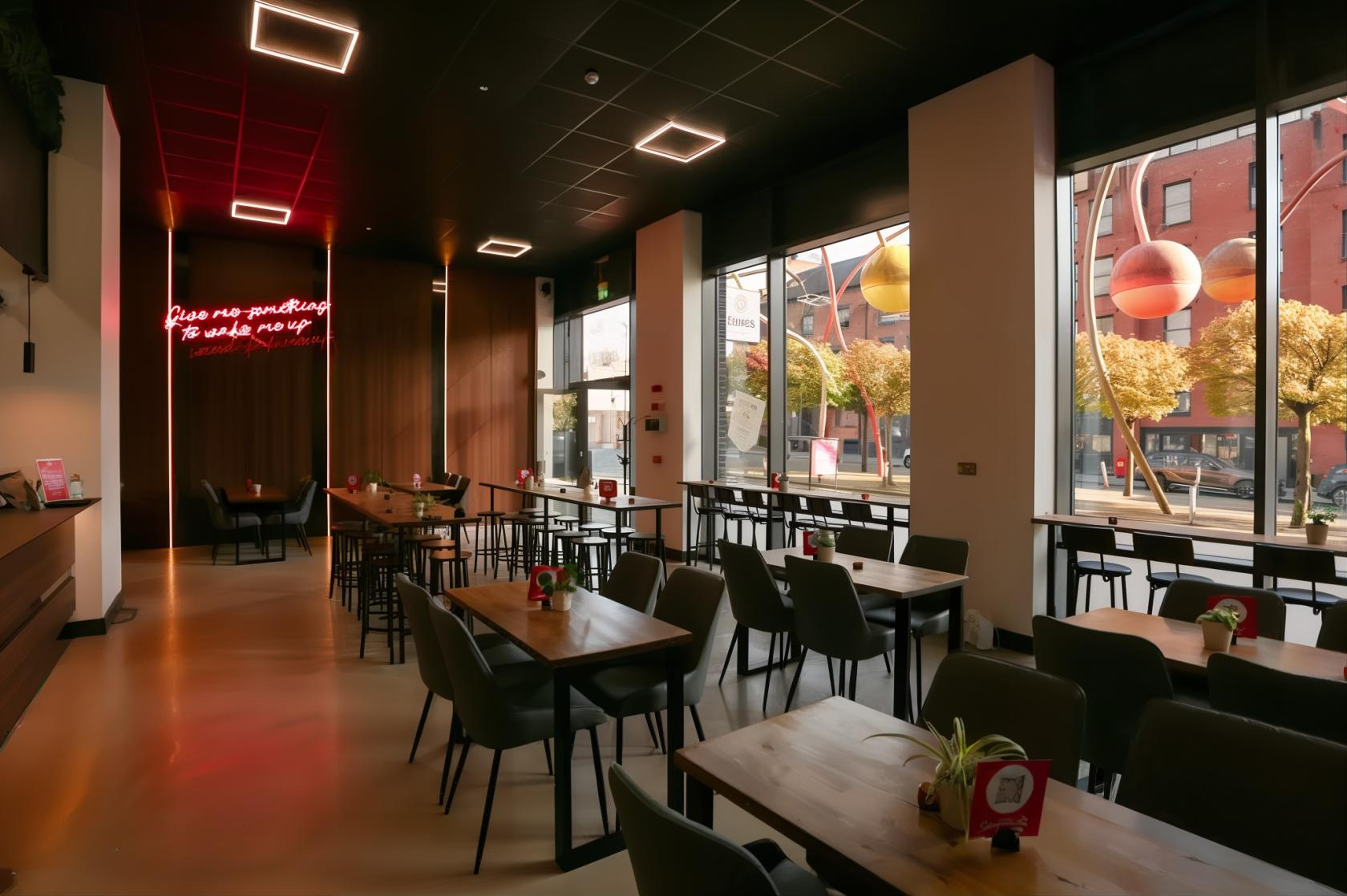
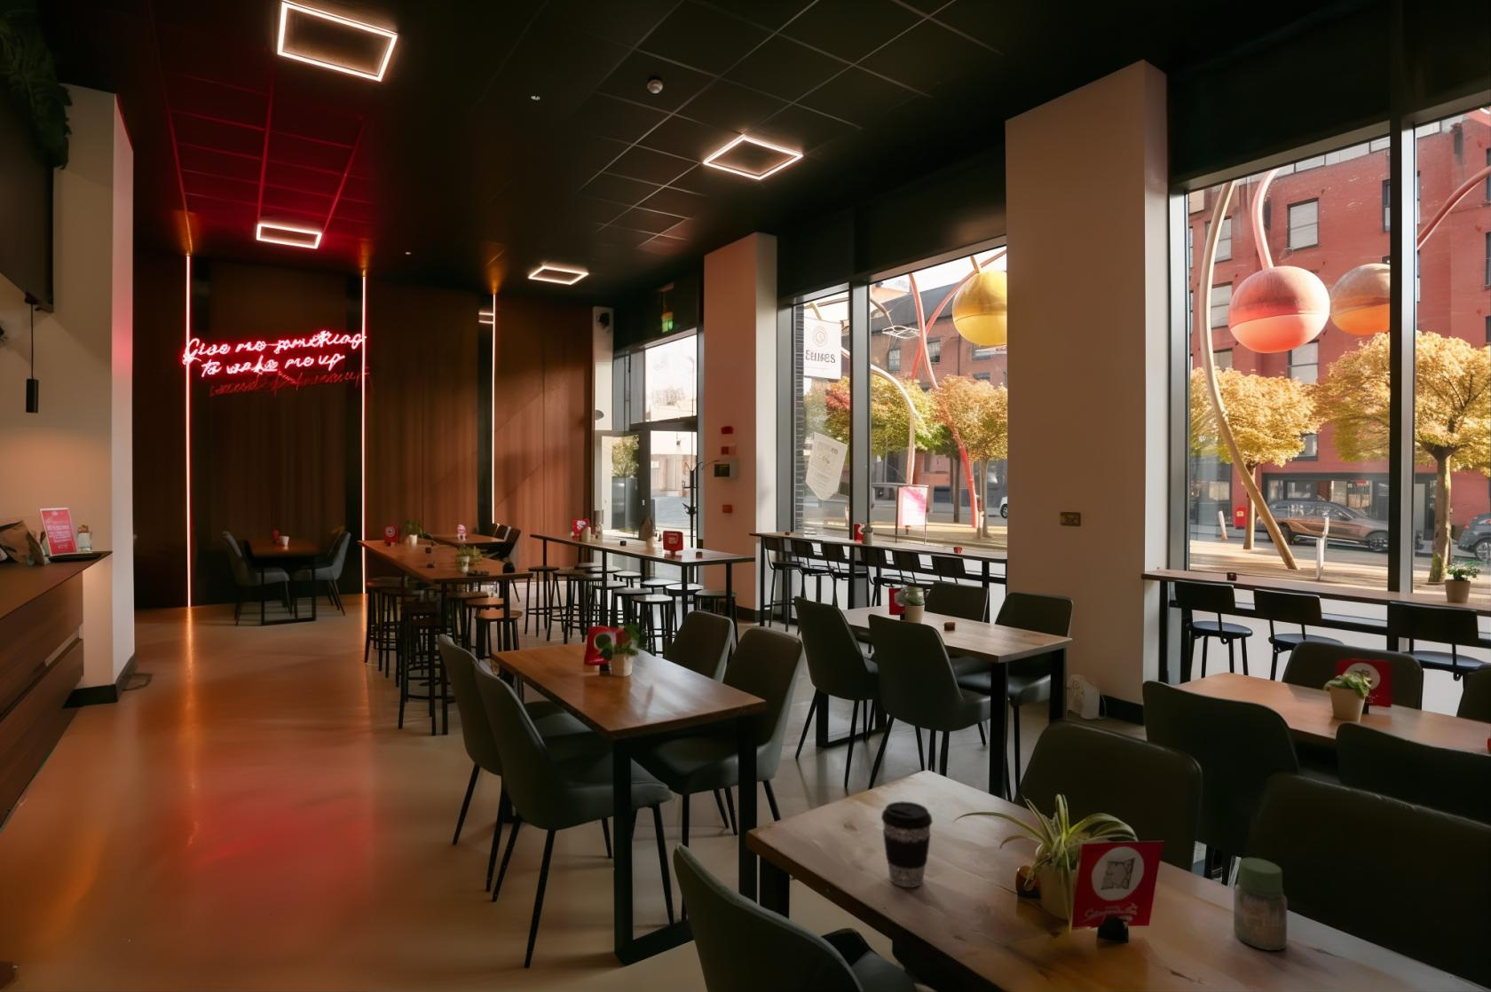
+ coffee cup (907, 844)
+ jar (1260, 901)
